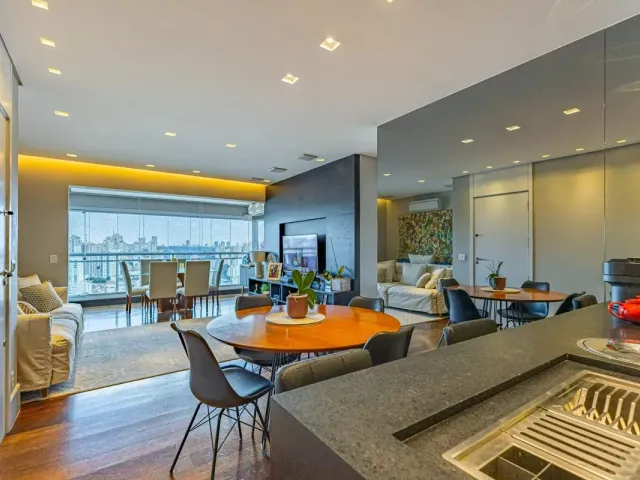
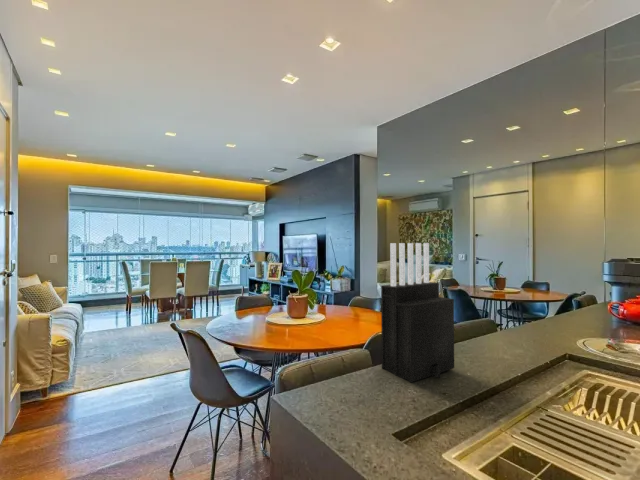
+ knife block (421, 306)
